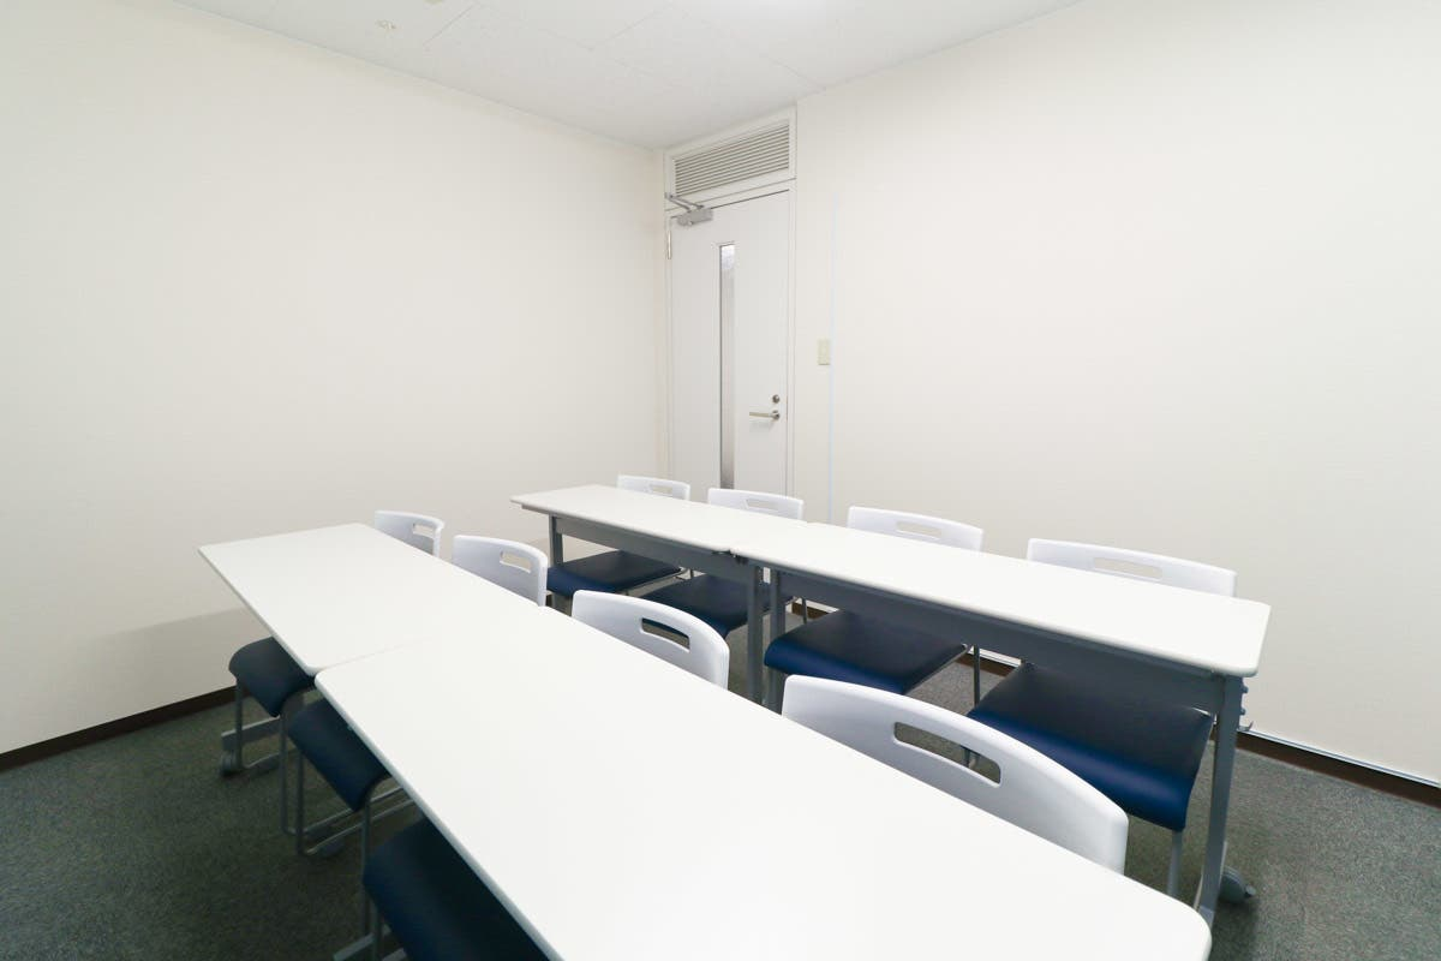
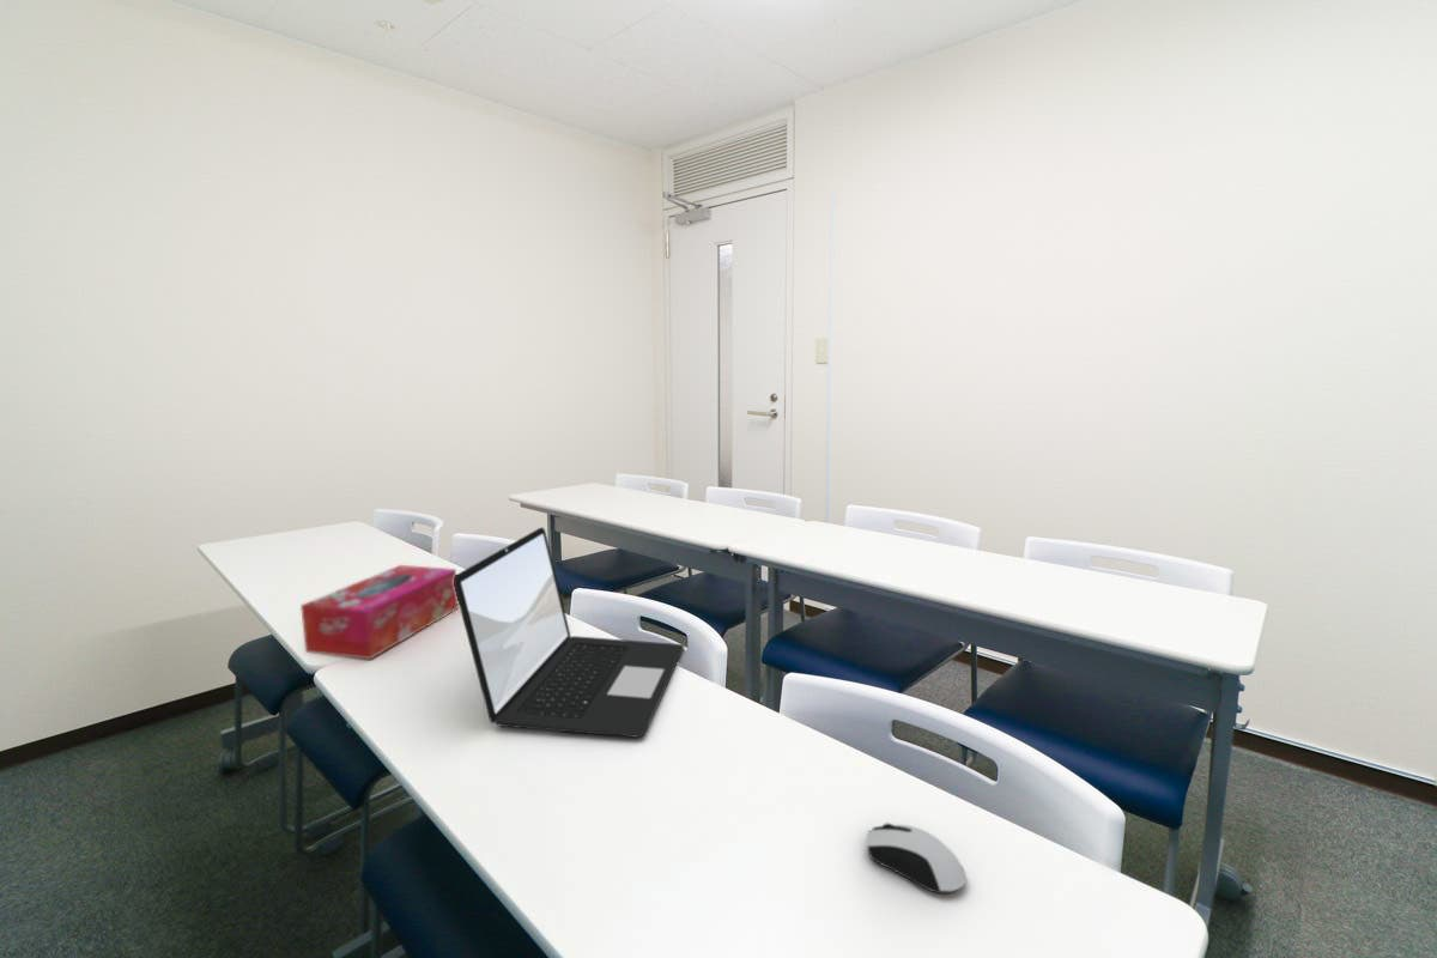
+ tissue box (387, 607)
+ computer mouse (915, 849)
+ laptop (566, 620)
